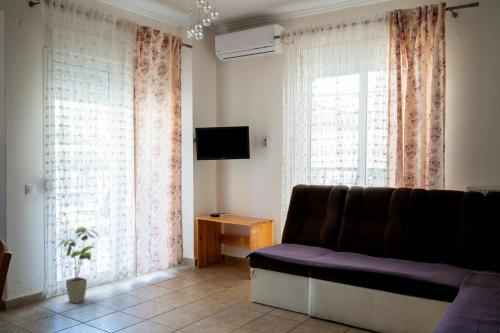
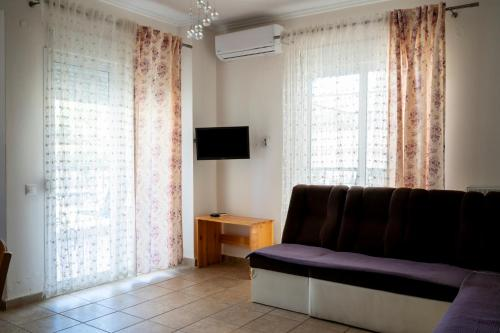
- house plant (80, 263)
